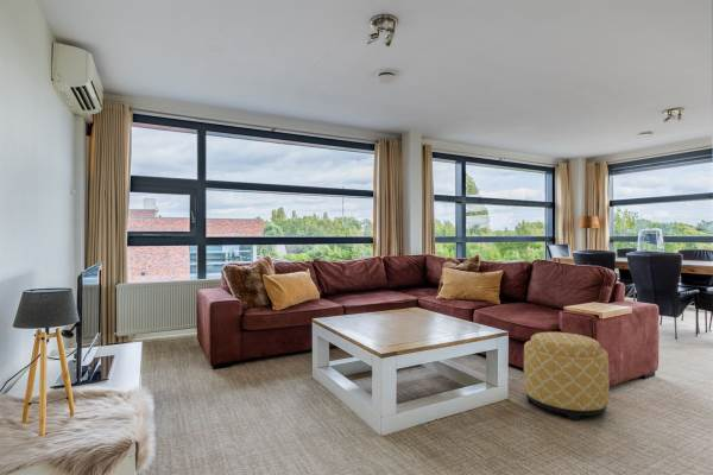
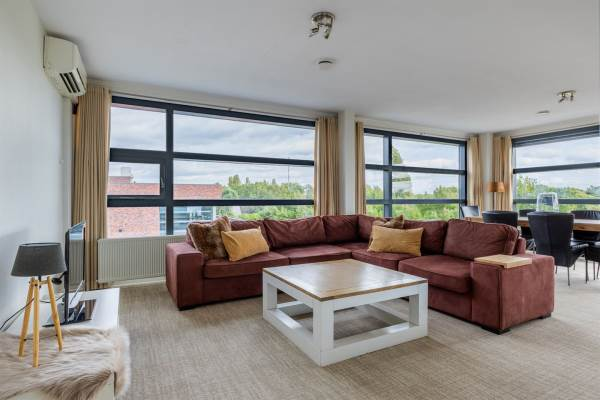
- ottoman (564, 370)
